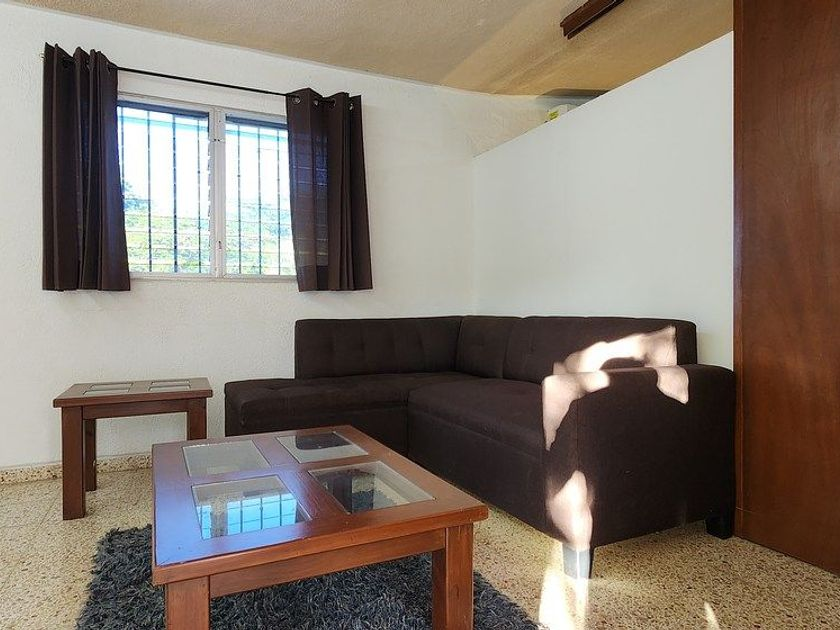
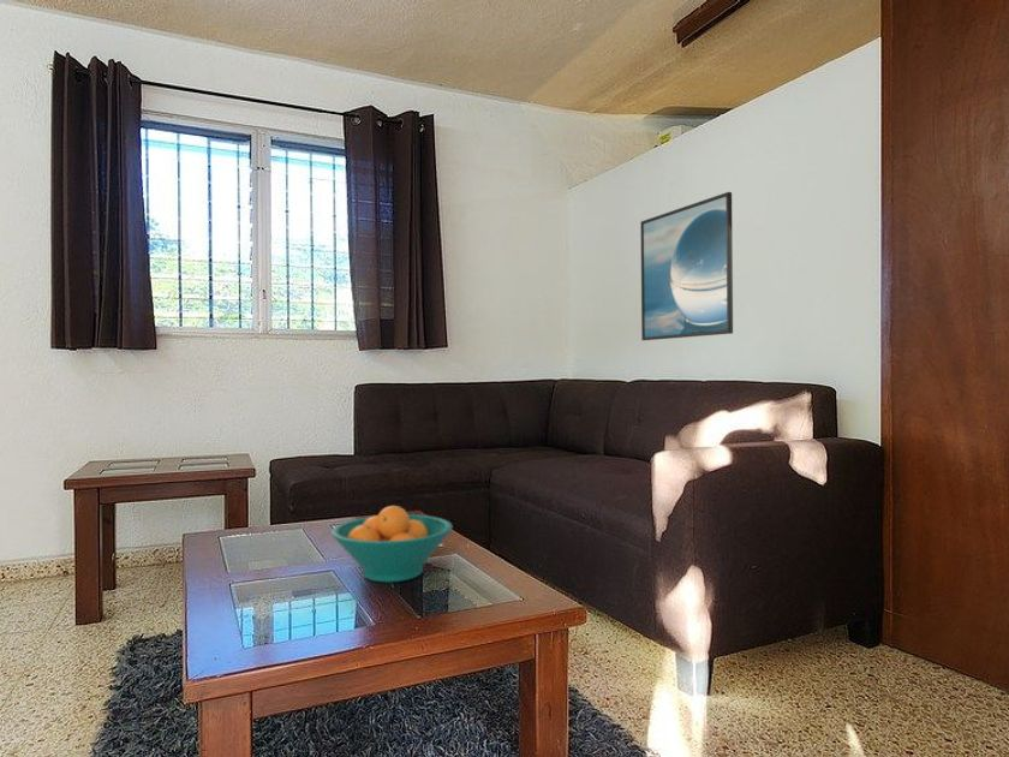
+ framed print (682, 273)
+ fruit bowl (393, 540)
